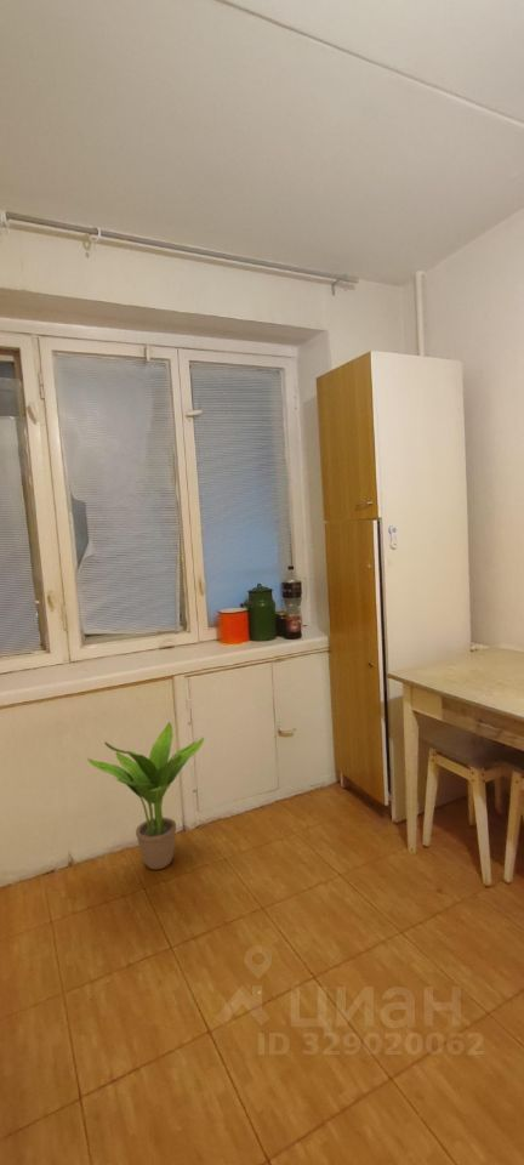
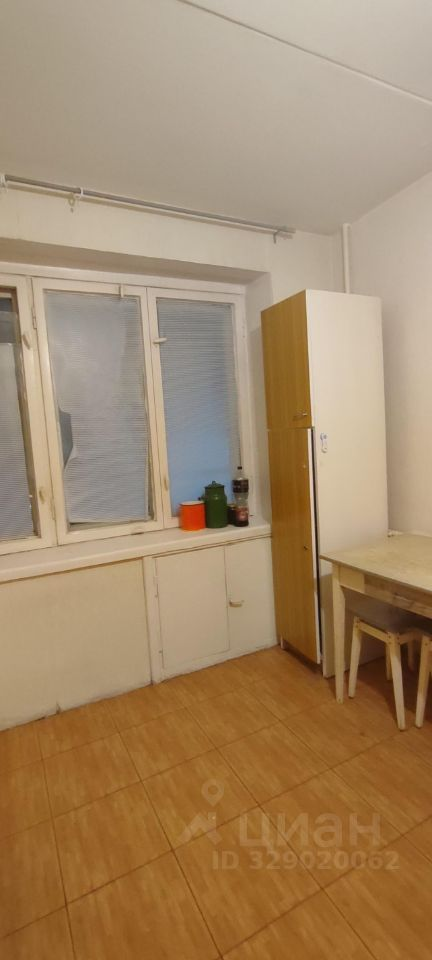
- potted plant (159, 796)
